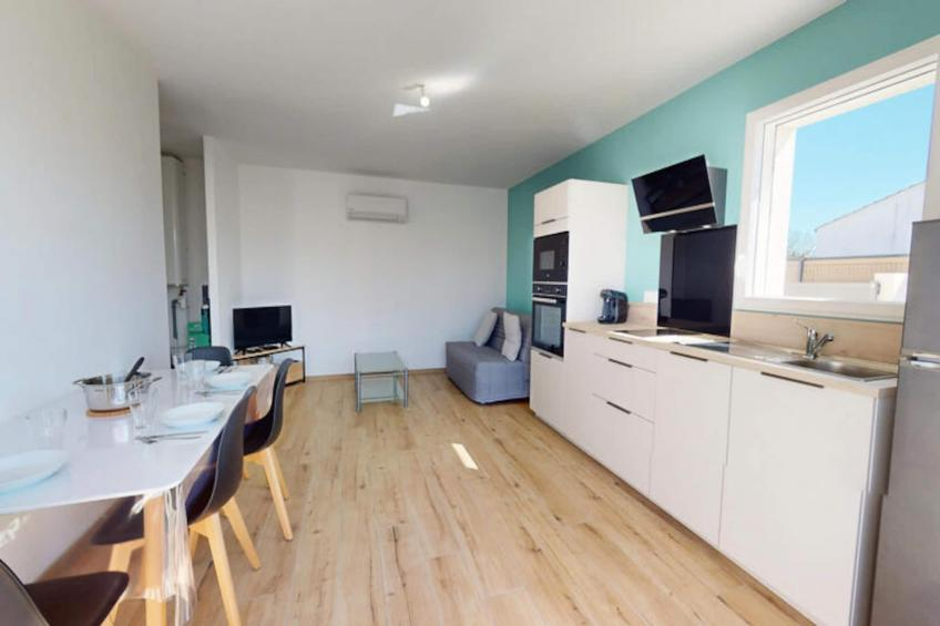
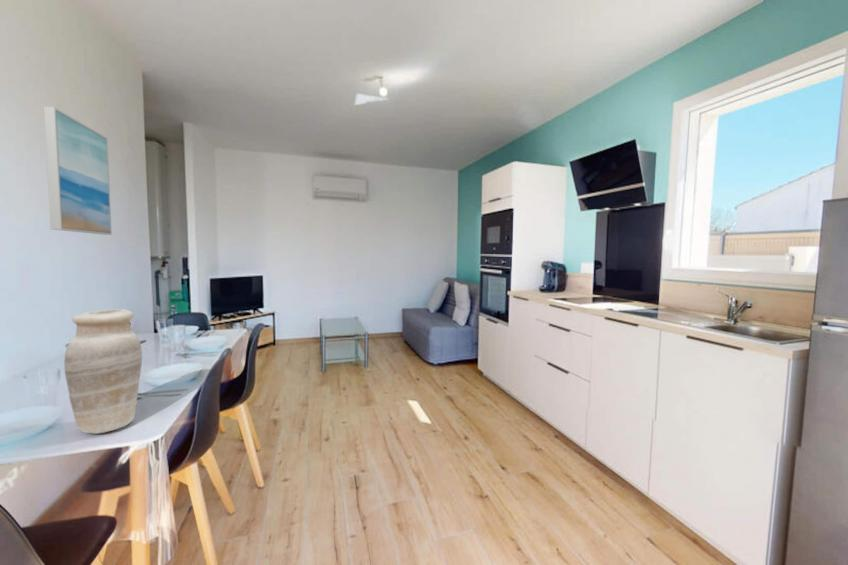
+ vase (105, 369)
+ wall art (82, 178)
